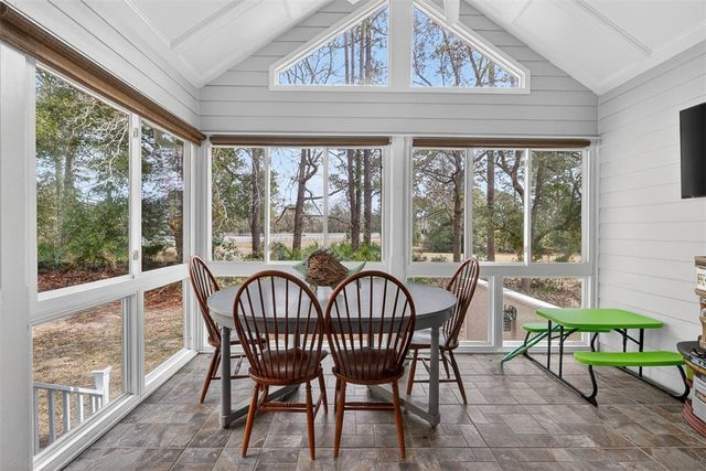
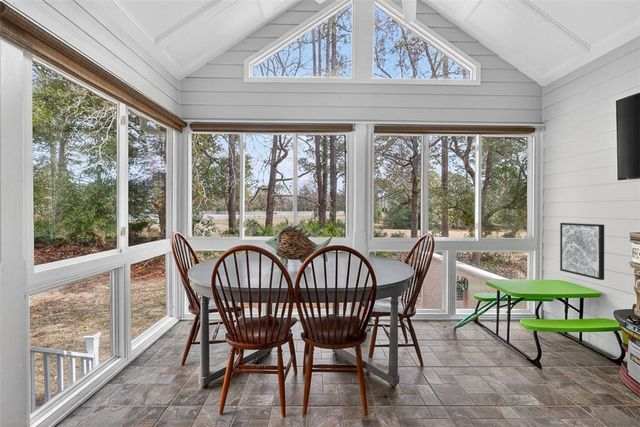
+ wall art (580, 249)
